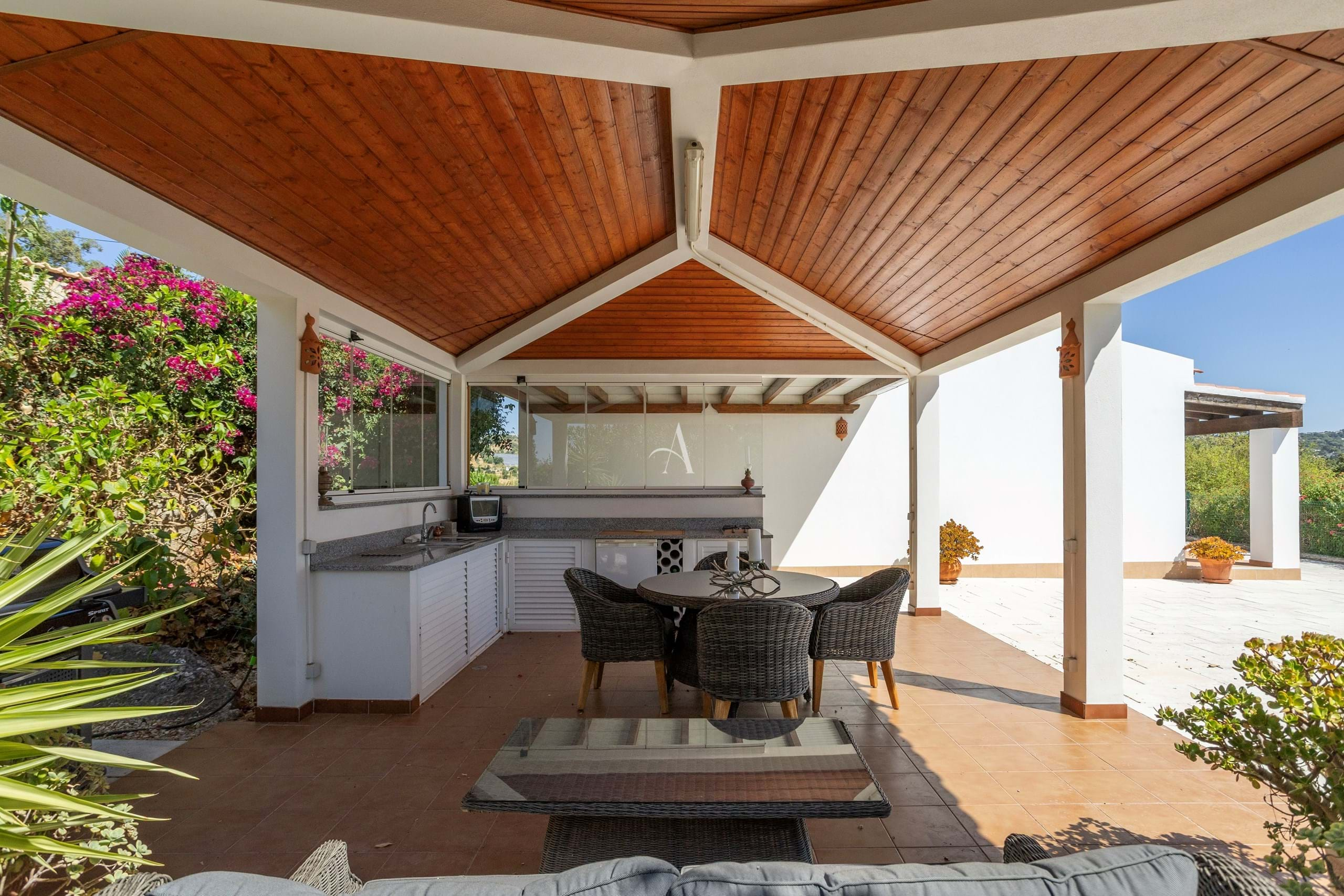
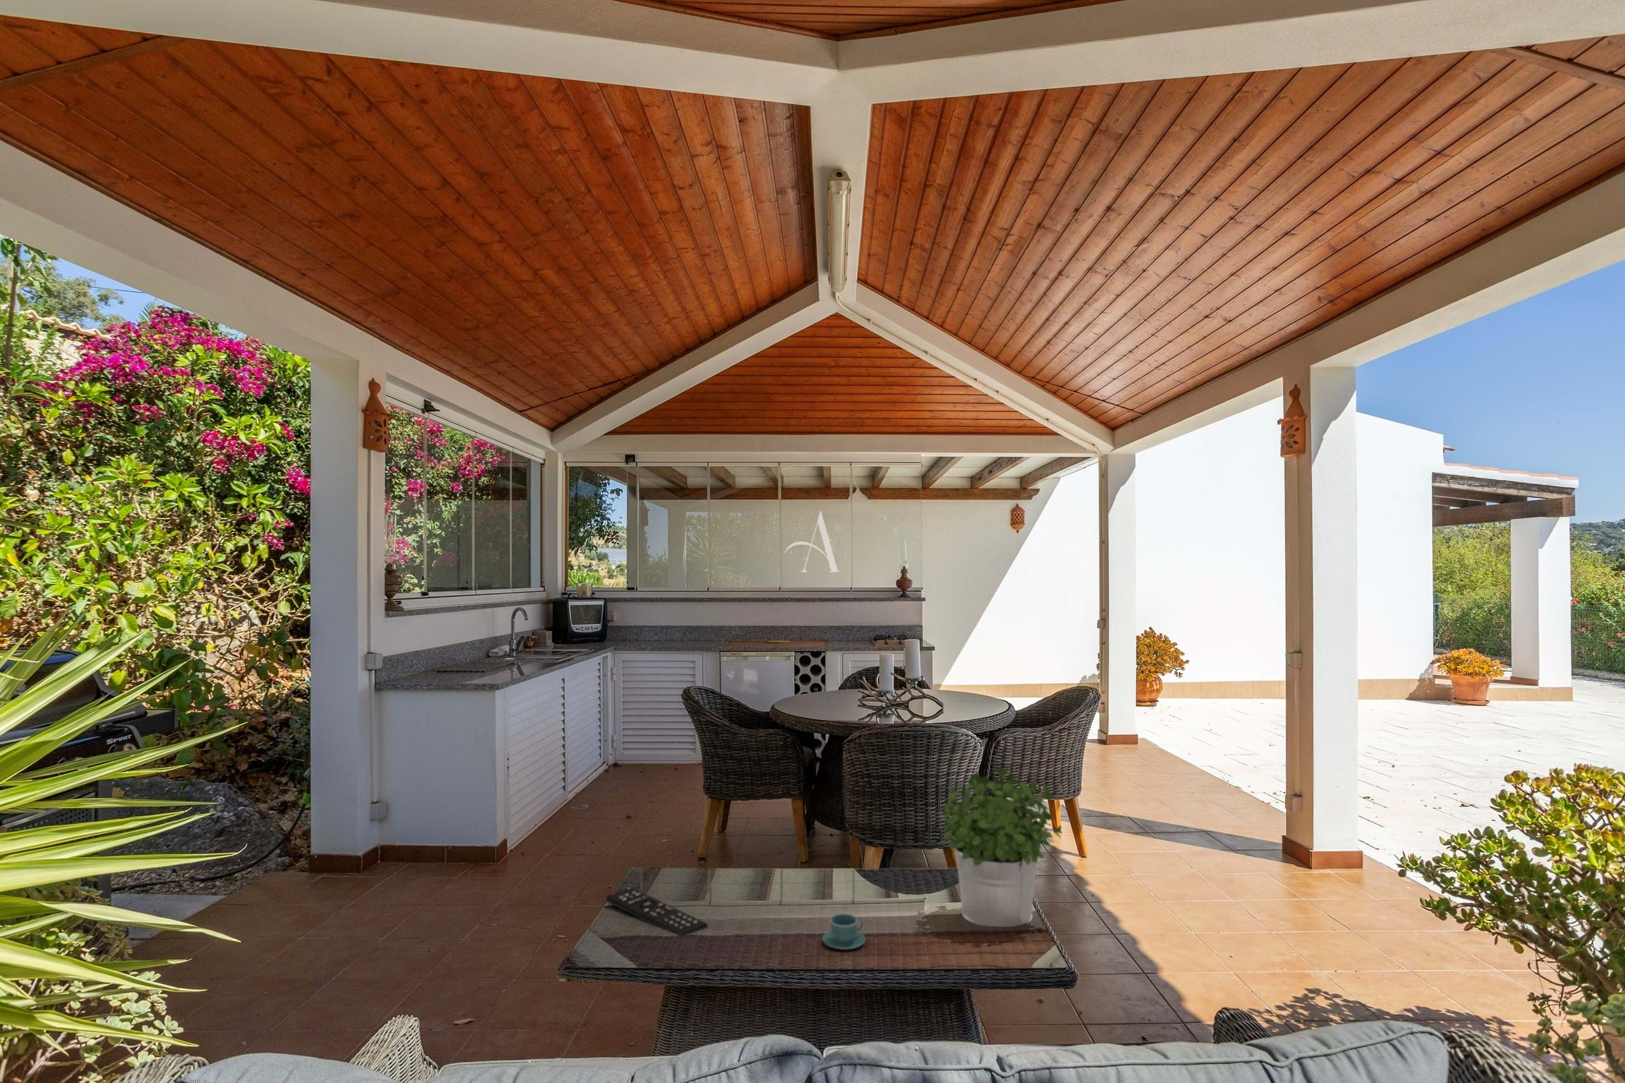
+ teacup (844, 931)
+ remote control (654, 910)
+ potted plant (997, 842)
